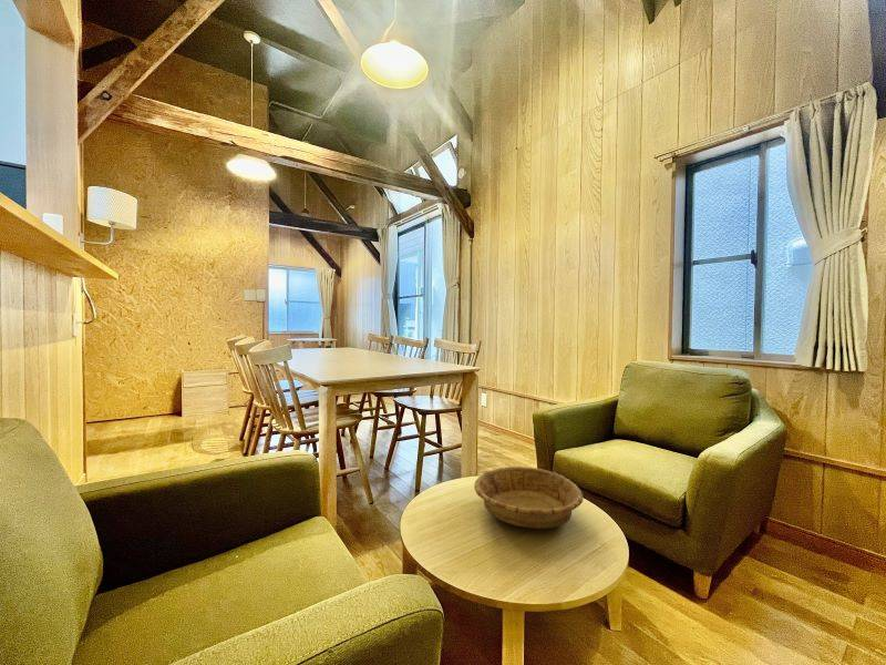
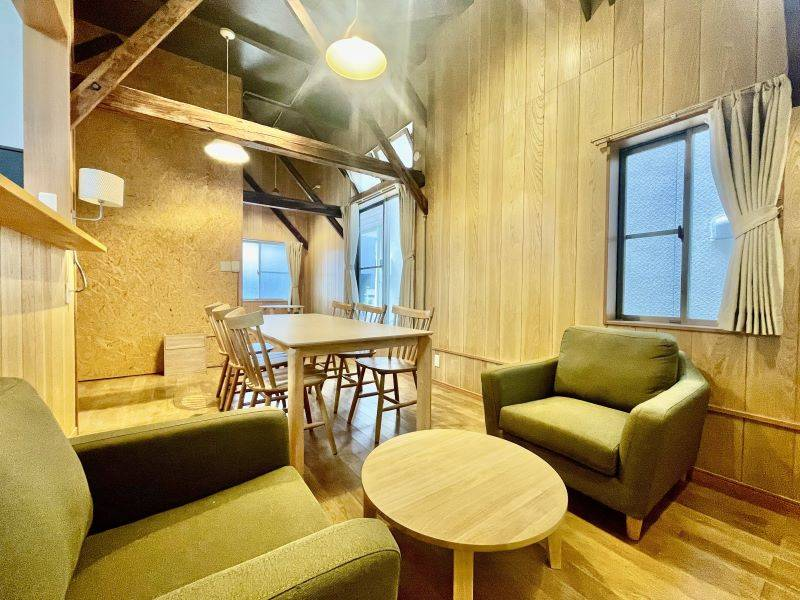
- ceramic bowl (526, 499)
